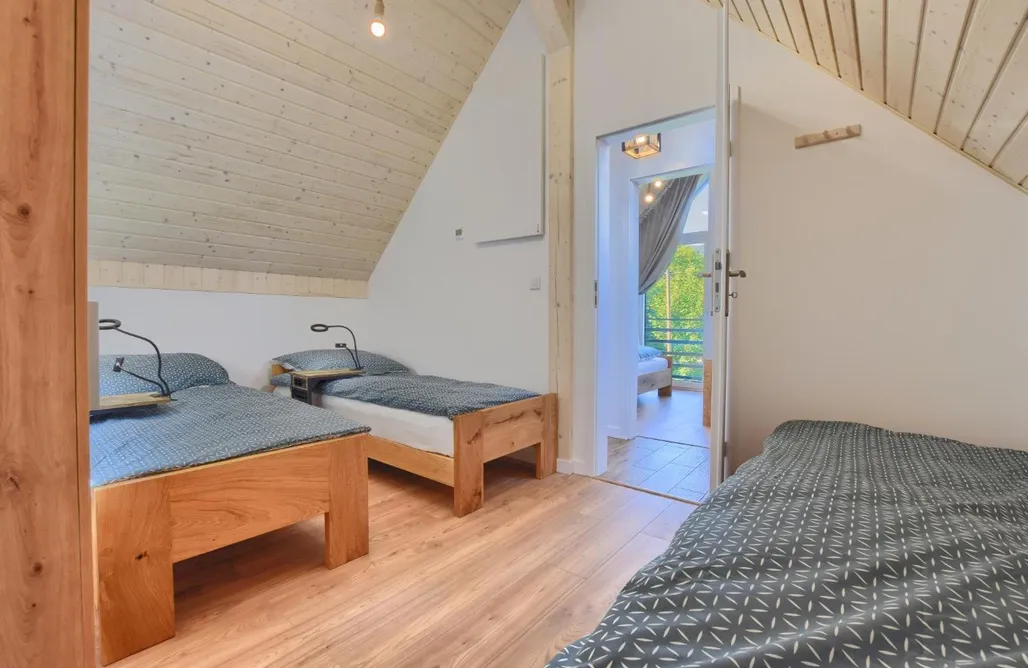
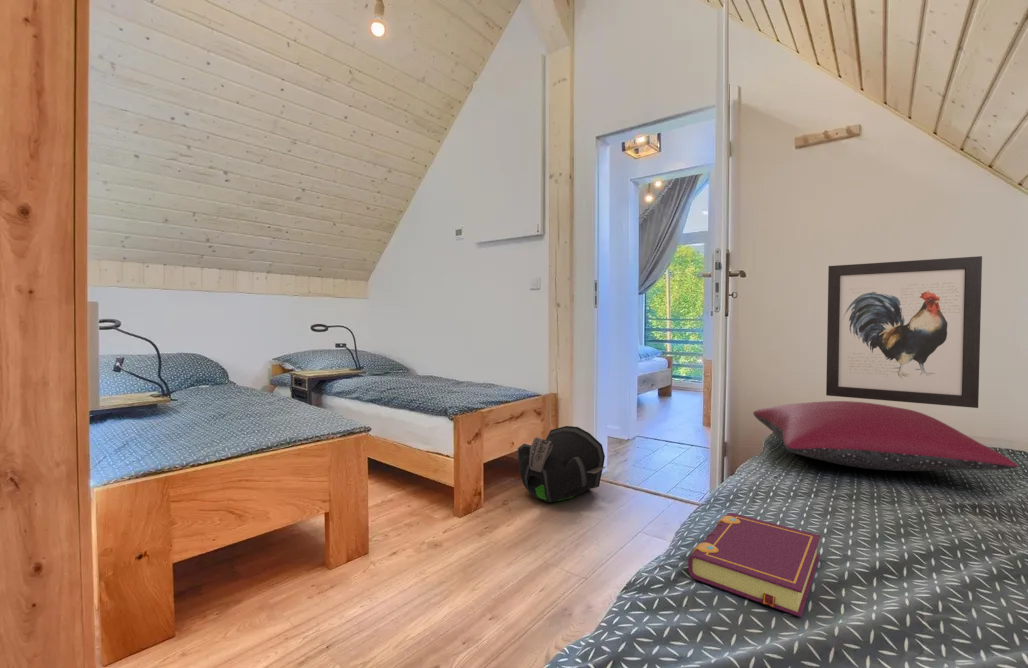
+ wall art (897, 331)
+ pillow (855, 432)
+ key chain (558, 463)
+ book (755, 555)
